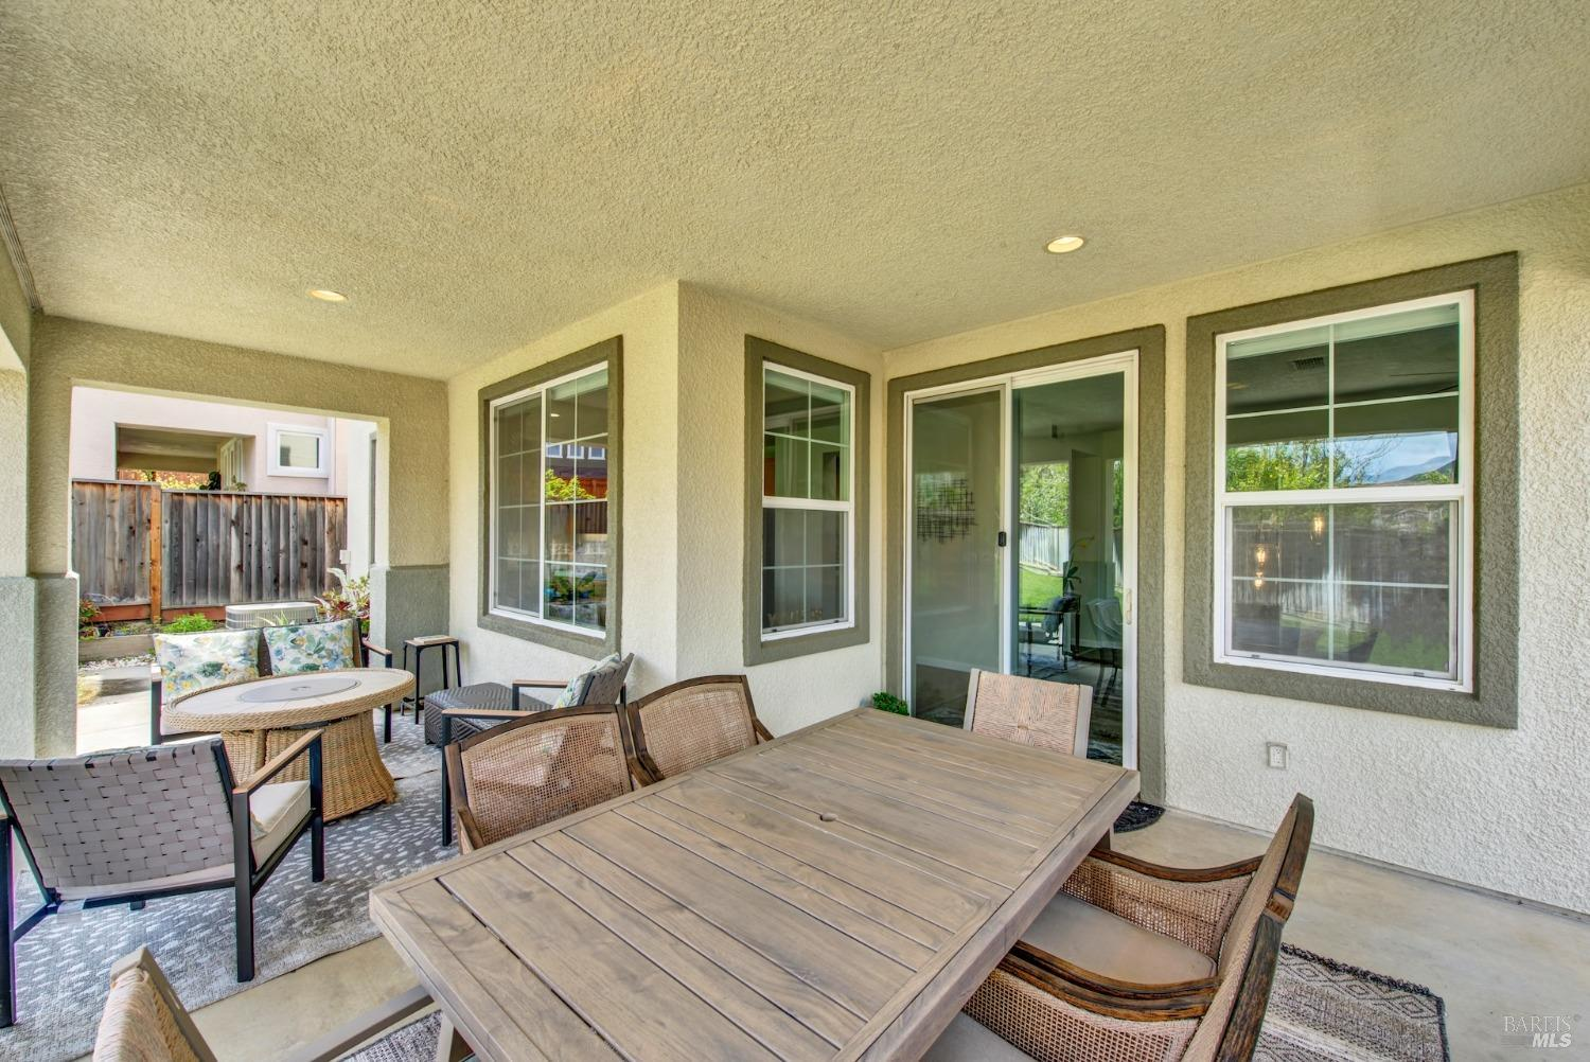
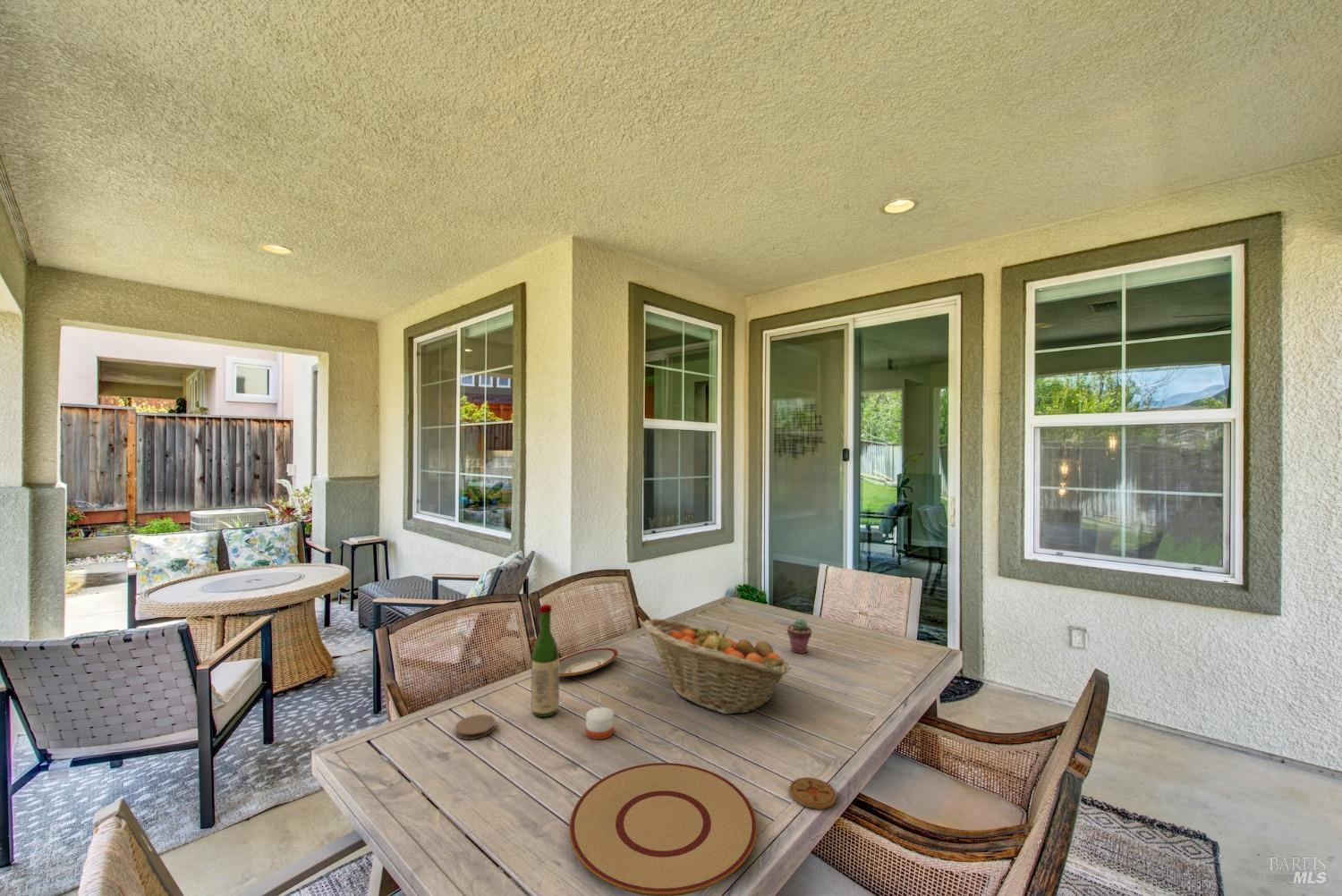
+ coaster (812, 792)
+ plate (663, 821)
+ coaster (475, 726)
+ plate (584, 664)
+ fruit basket (713, 655)
+ wine bottle (545, 658)
+ candle (599, 713)
+ potted succulent (799, 634)
